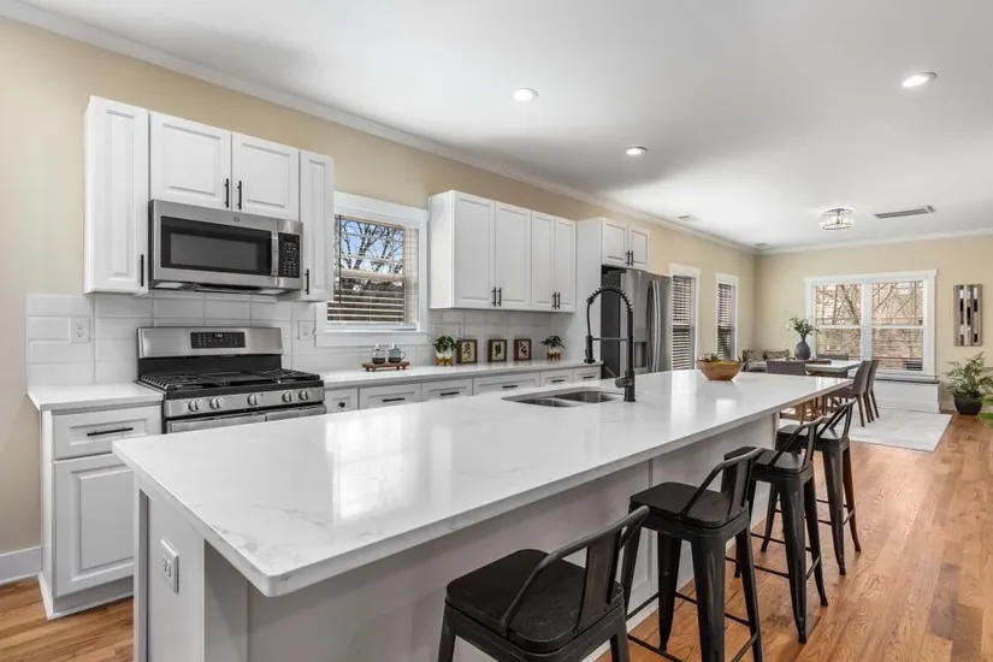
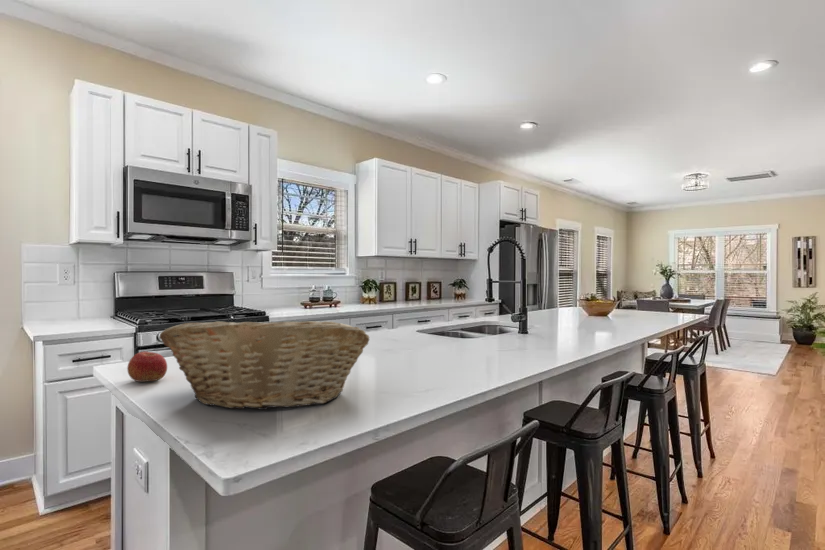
+ apple (147, 366)
+ fruit basket (269, 355)
